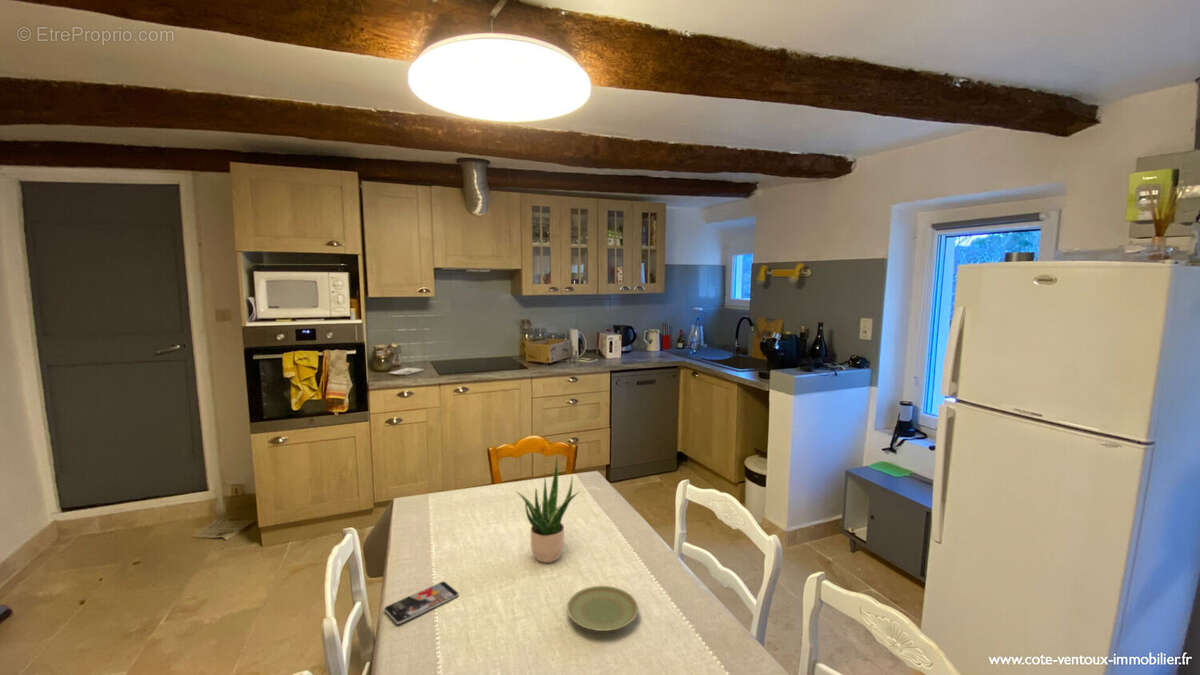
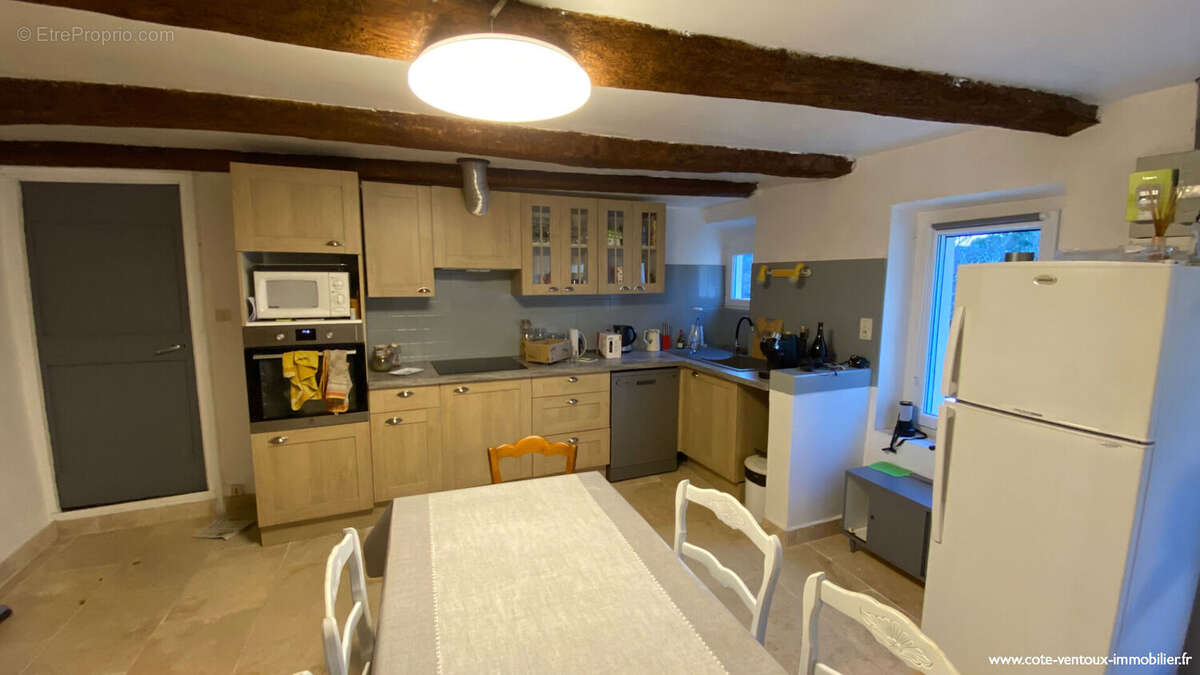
- potted plant (549, 511)
- plate (602, 610)
- smartphone (422, 601)
